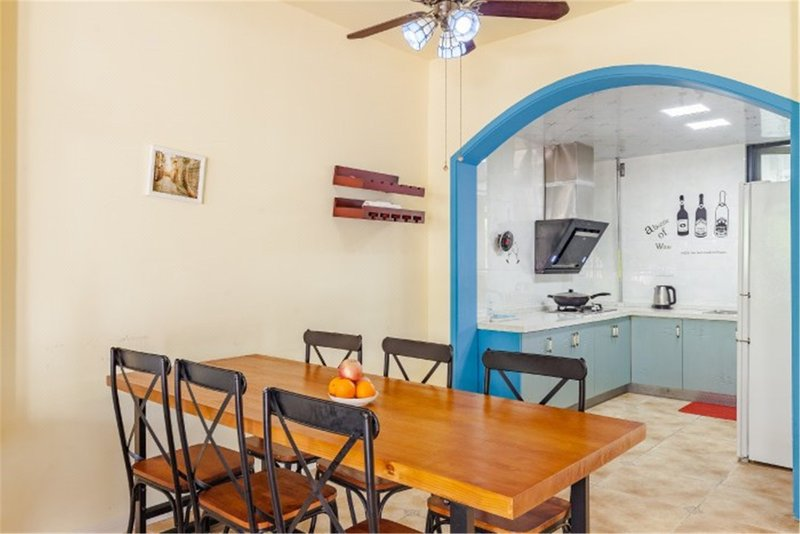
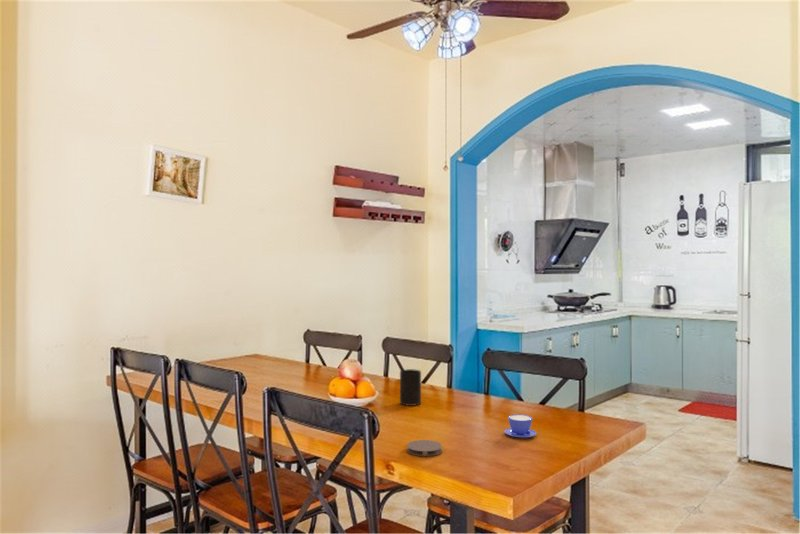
+ coaster (424, 447)
+ cup (410, 387)
+ teacup (520, 425)
